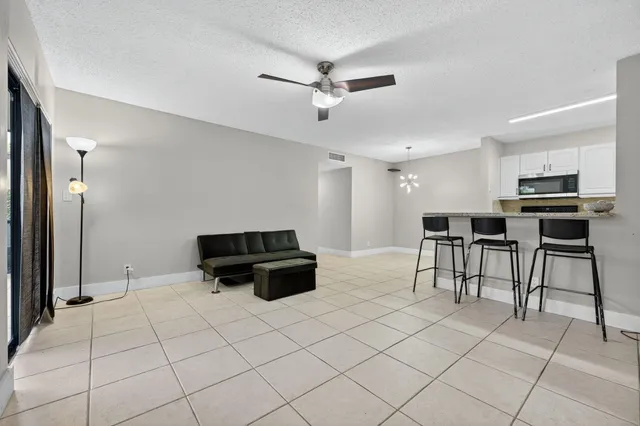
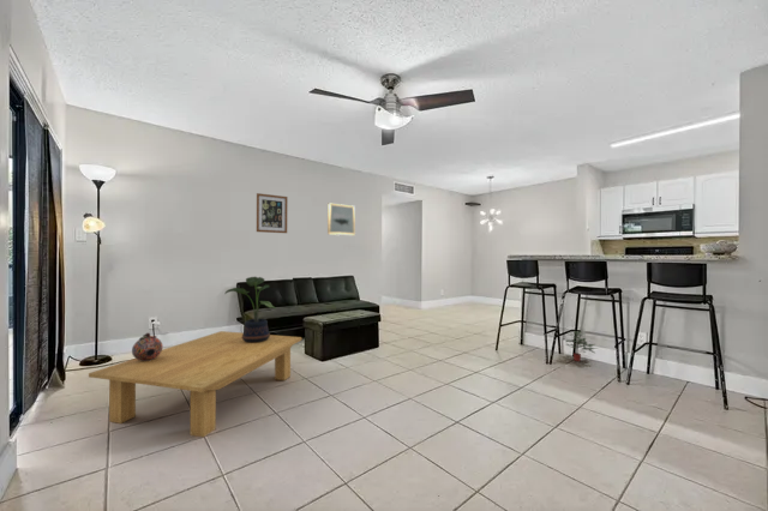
+ potted plant (581, 345)
+ wall art (341, 220)
+ wall art (271, 214)
+ potted plant (253, 307)
+ decorative ball (148, 345)
+ coffee table (214, 373)
